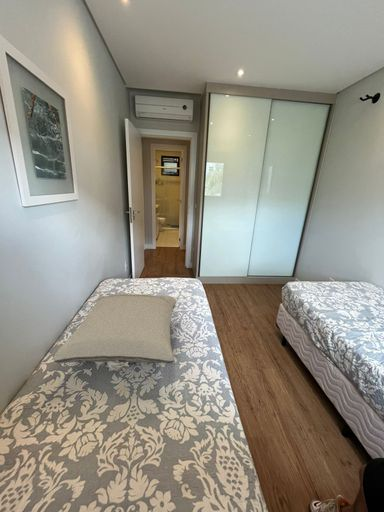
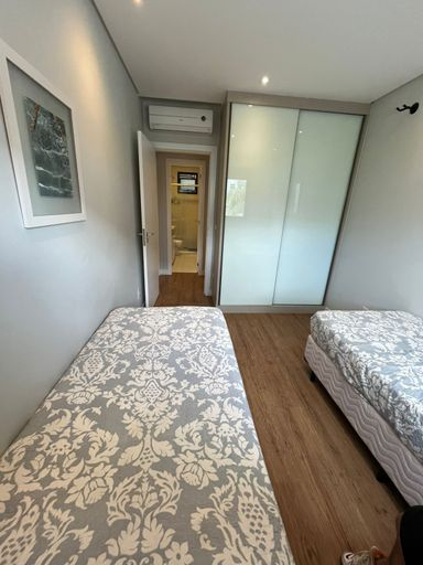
- pillow (128, 325)
